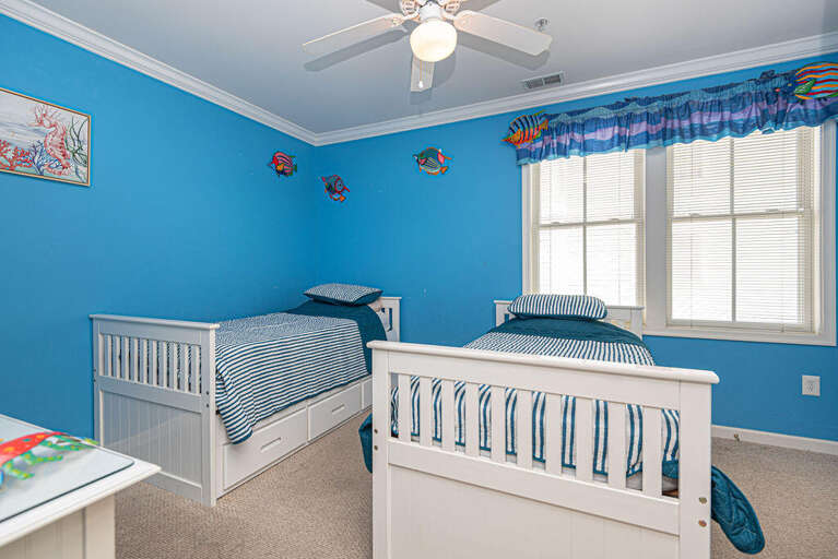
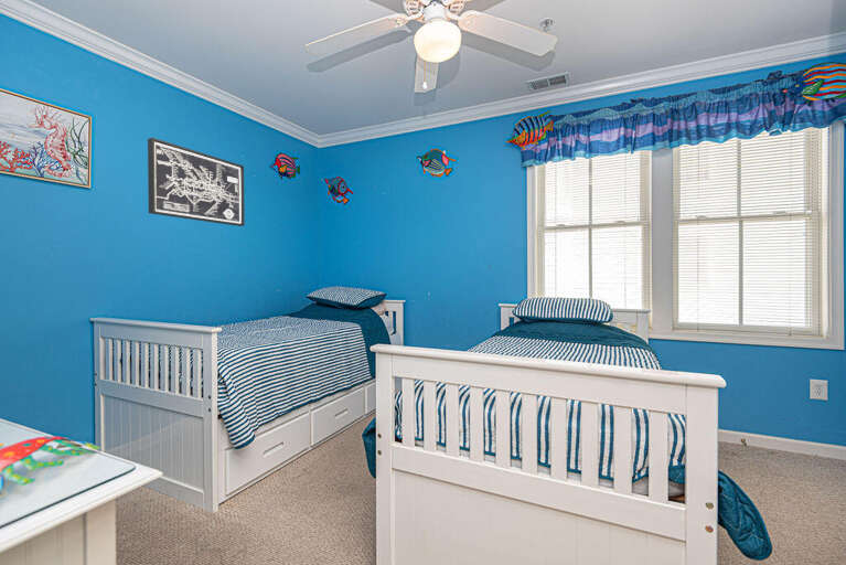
+ wall art (201, 186)
